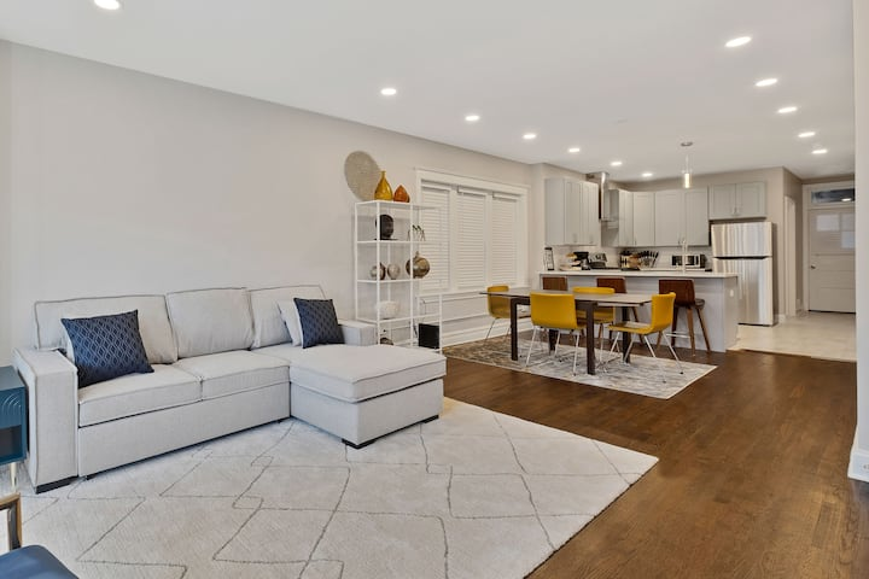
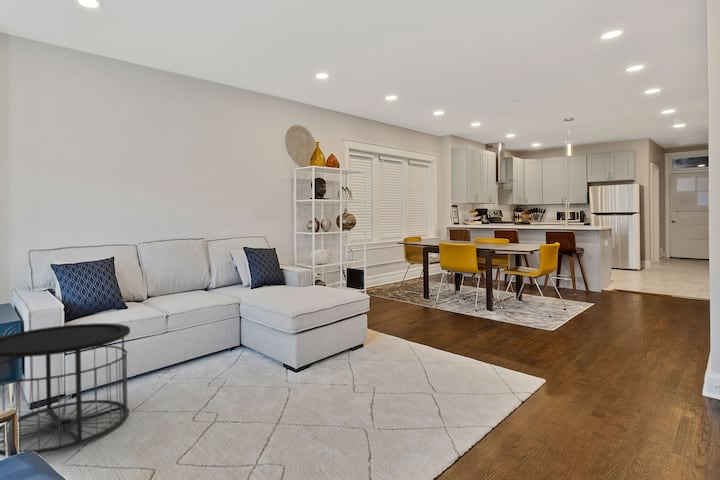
+ side table (64, 381)
